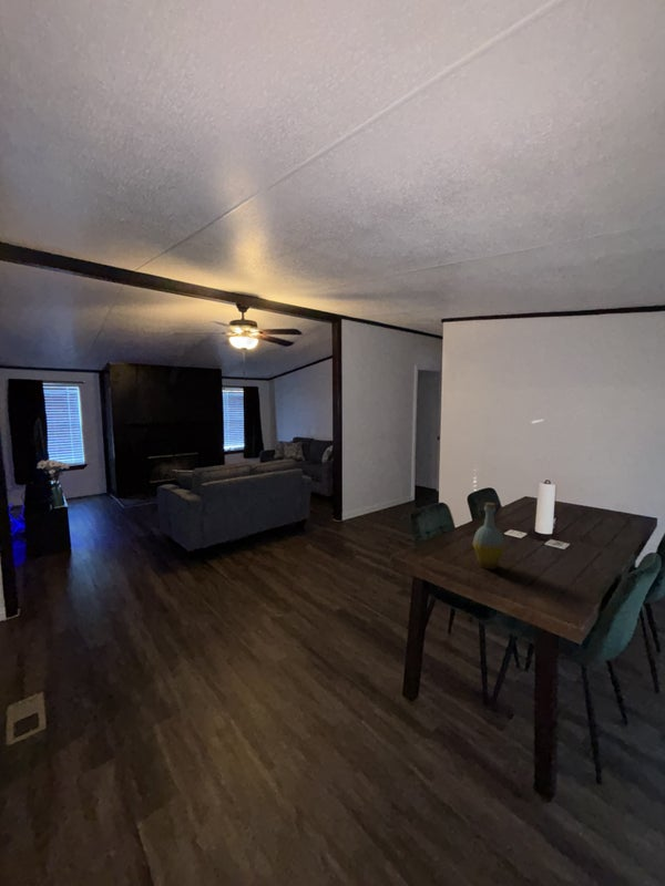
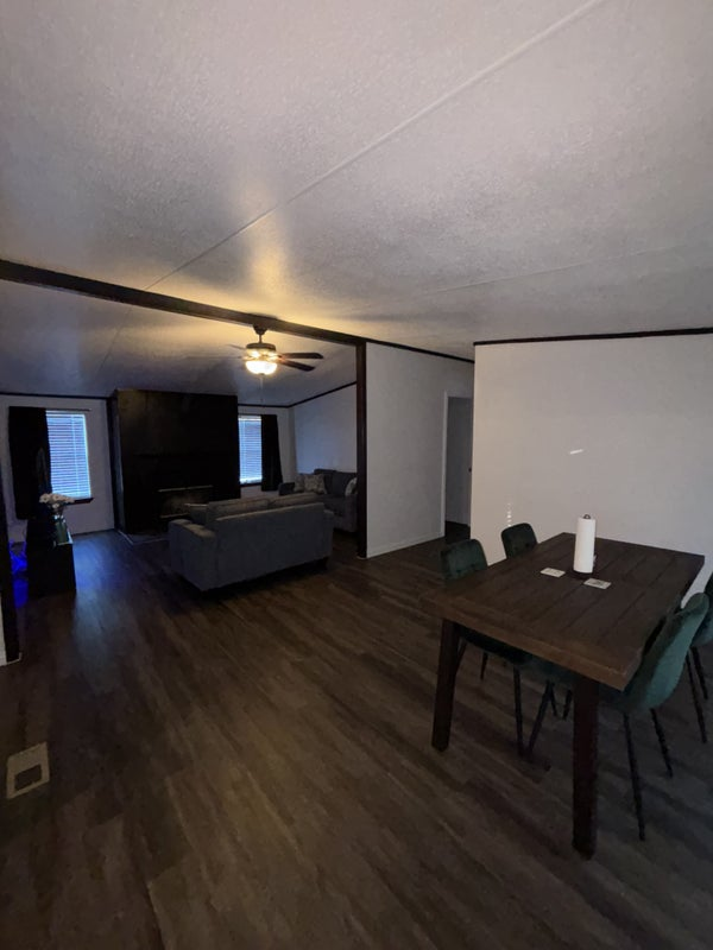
- bottle (489, 535)
